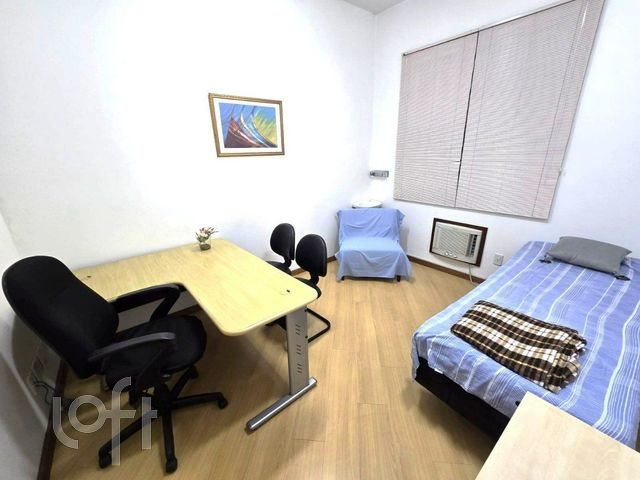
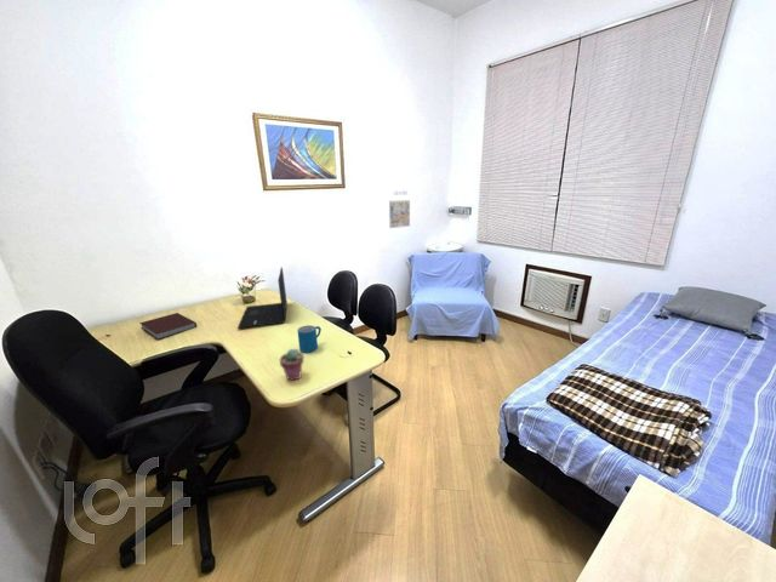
+ calendar (399, 209)
+ potted succulent (292, 363)
+ mug (310, 337)
+ laptop (262, 304)
+ notebook (167, 325)
